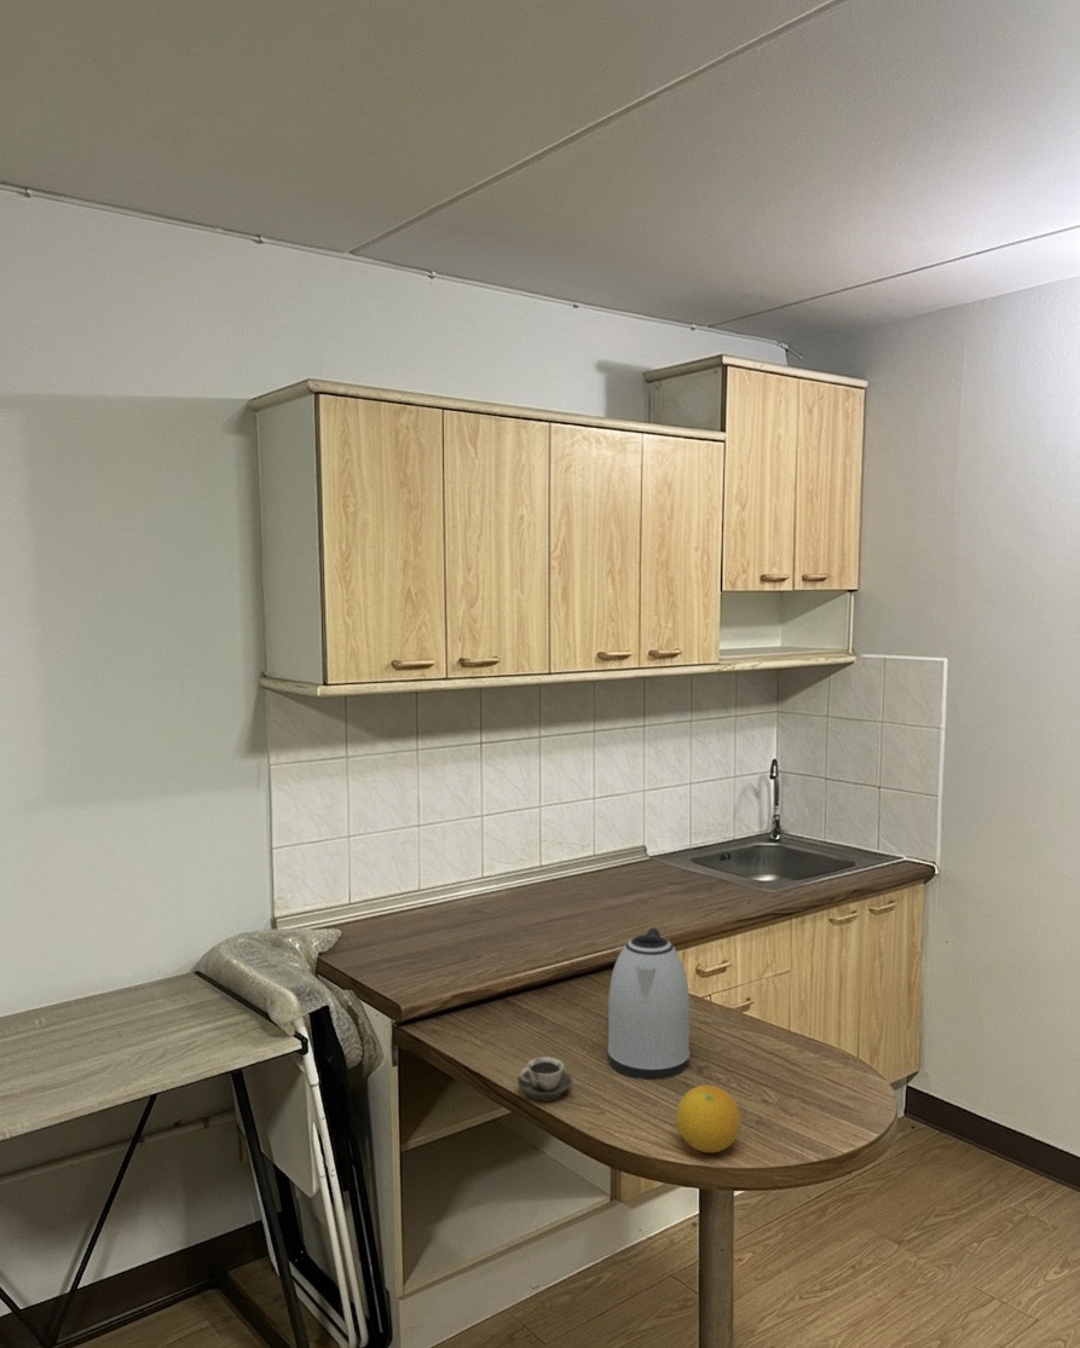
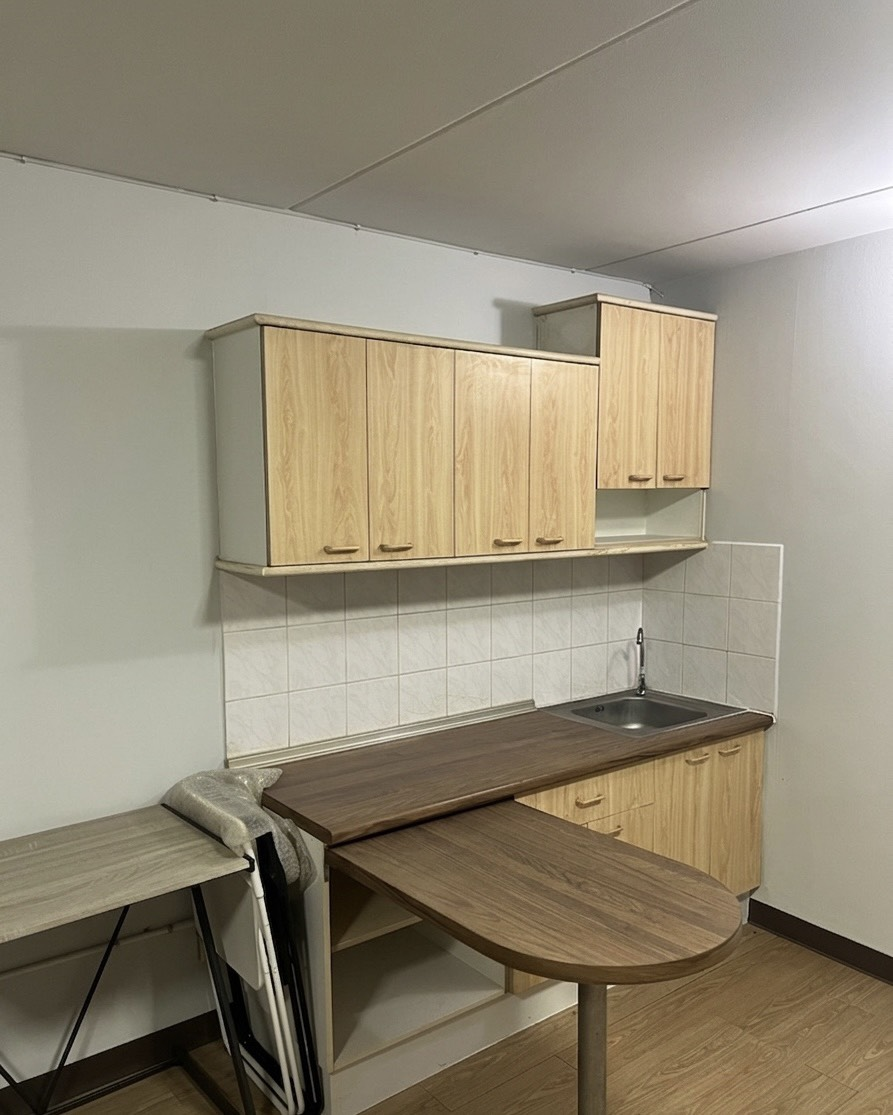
- fruit (708, 1118)
- cup (544, 1078)
- kettle (649, 993)
